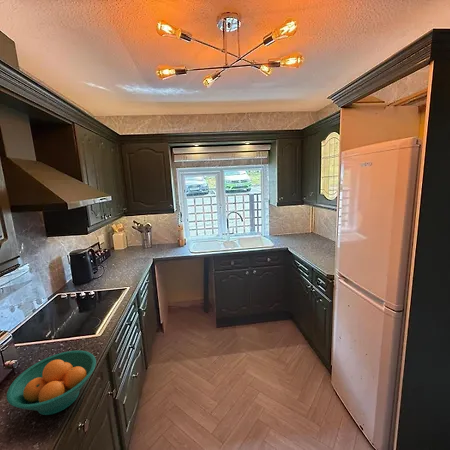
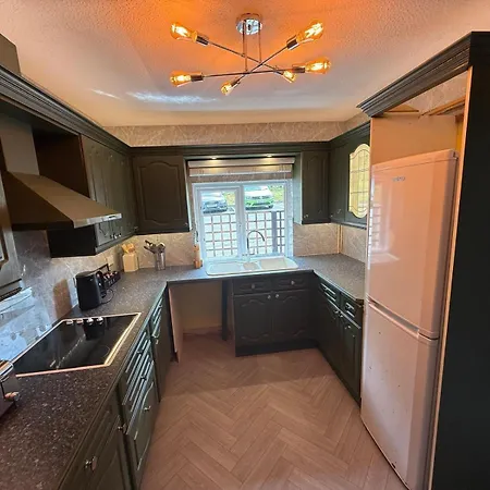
- fruit bowl (56, 381)
